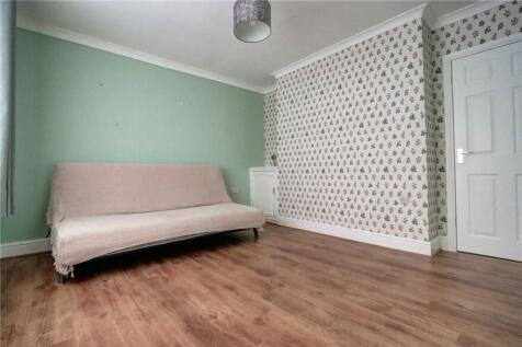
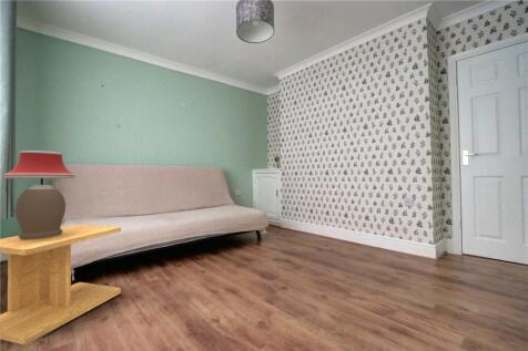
+ table lamp (41, 193)
+ side table (58, 272)
